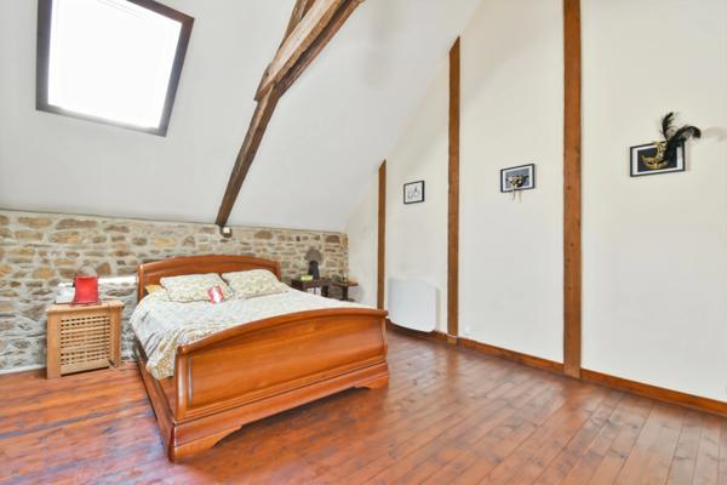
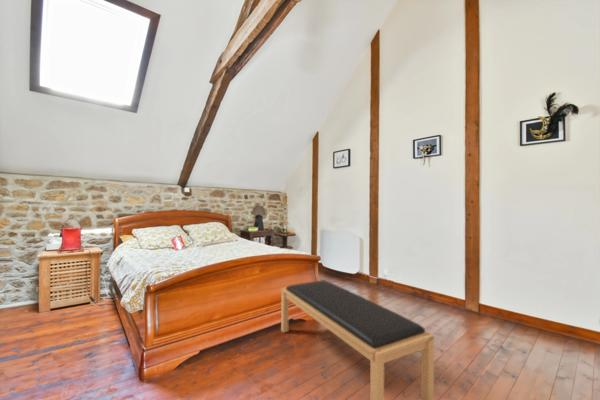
+ bench (341, 329)
